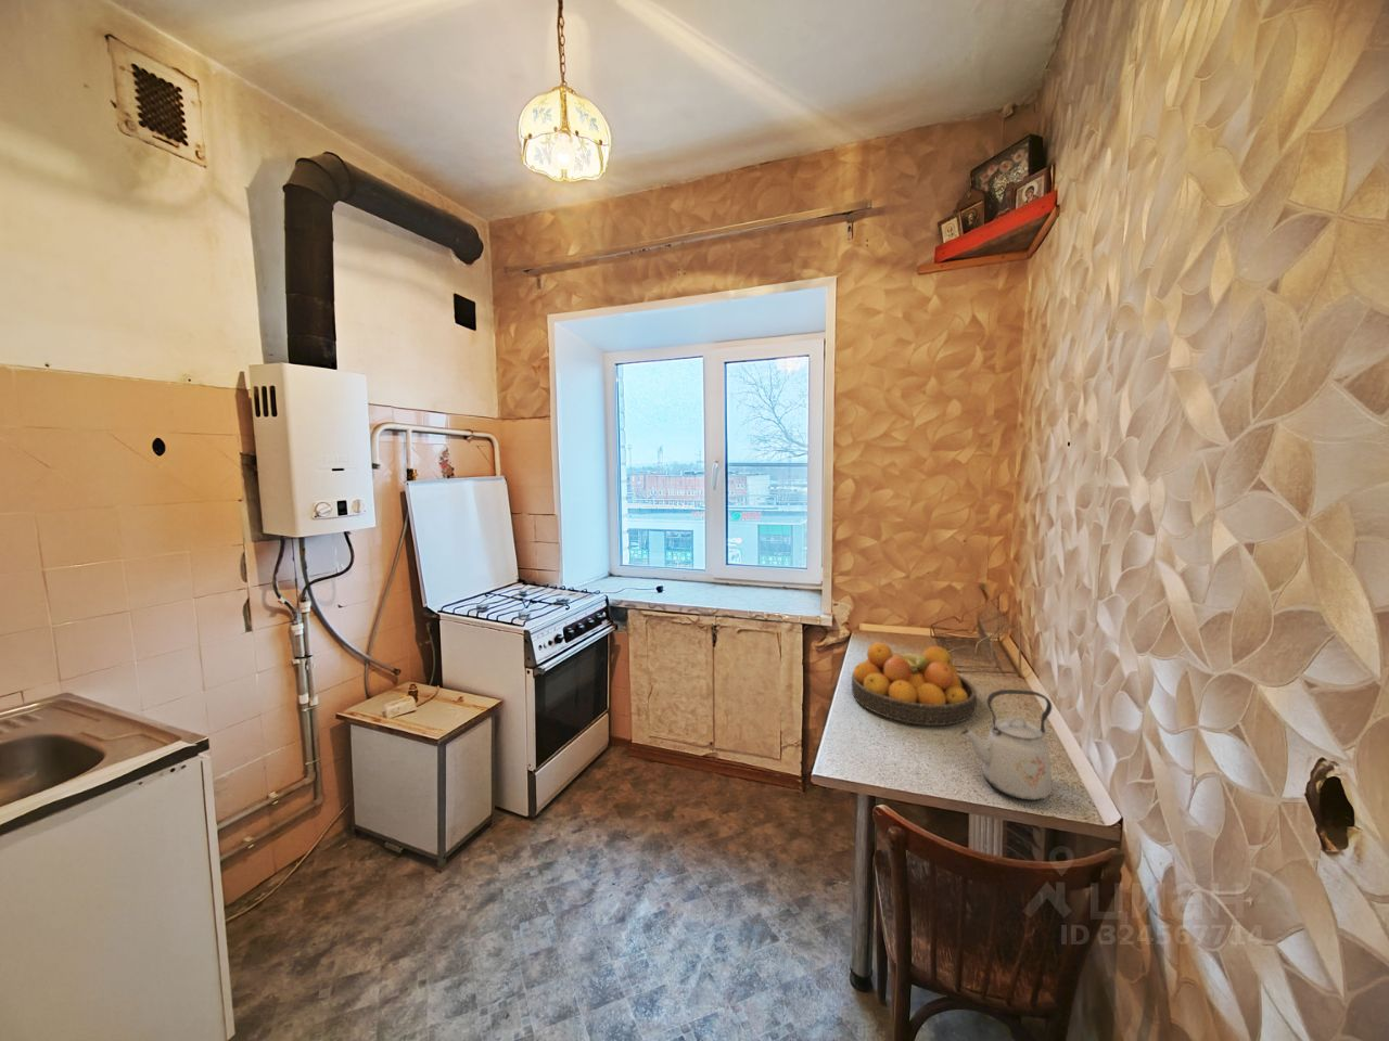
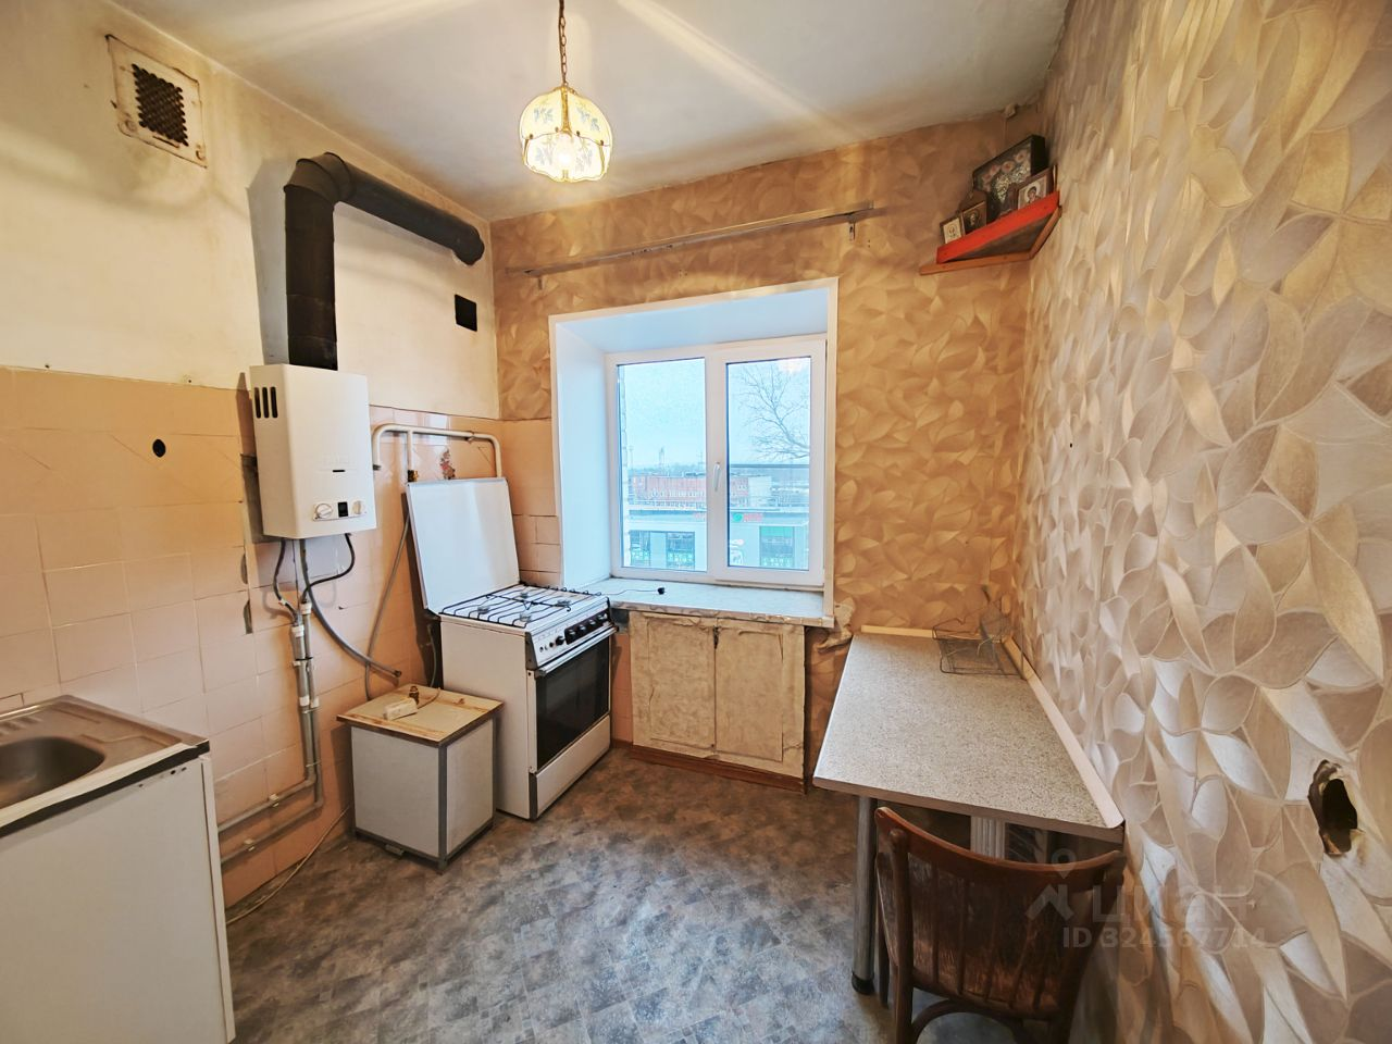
- fruit bowl (911, 674)
- kettle (1005, 738)
